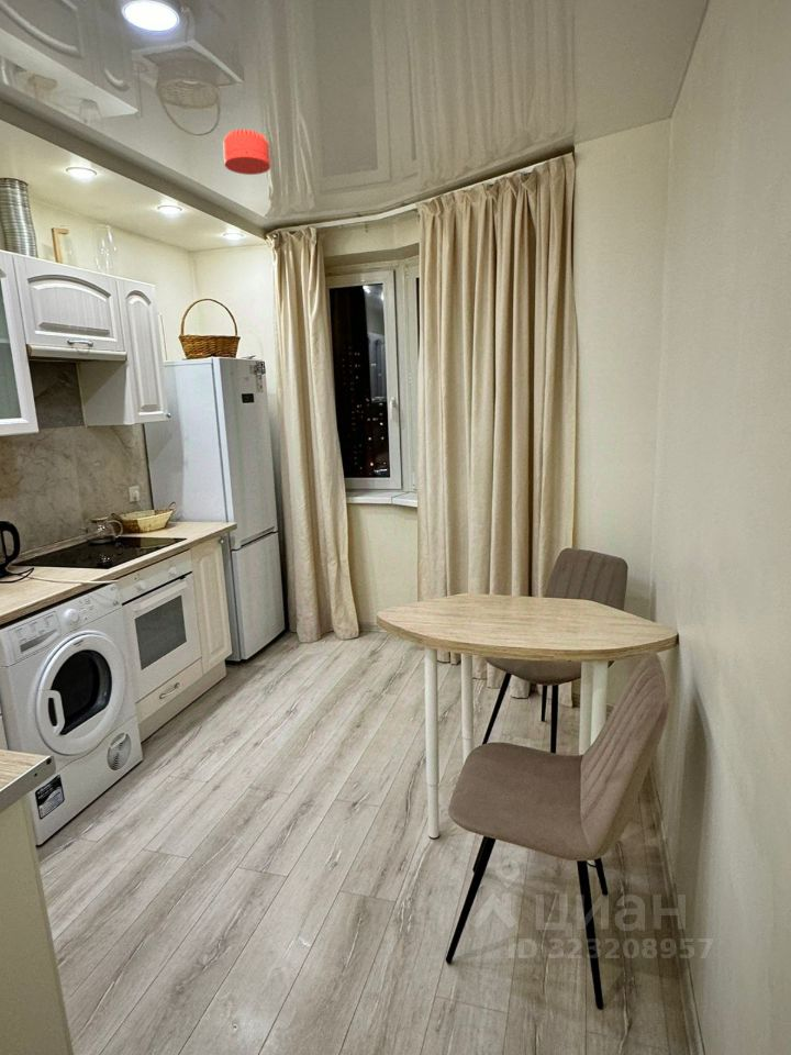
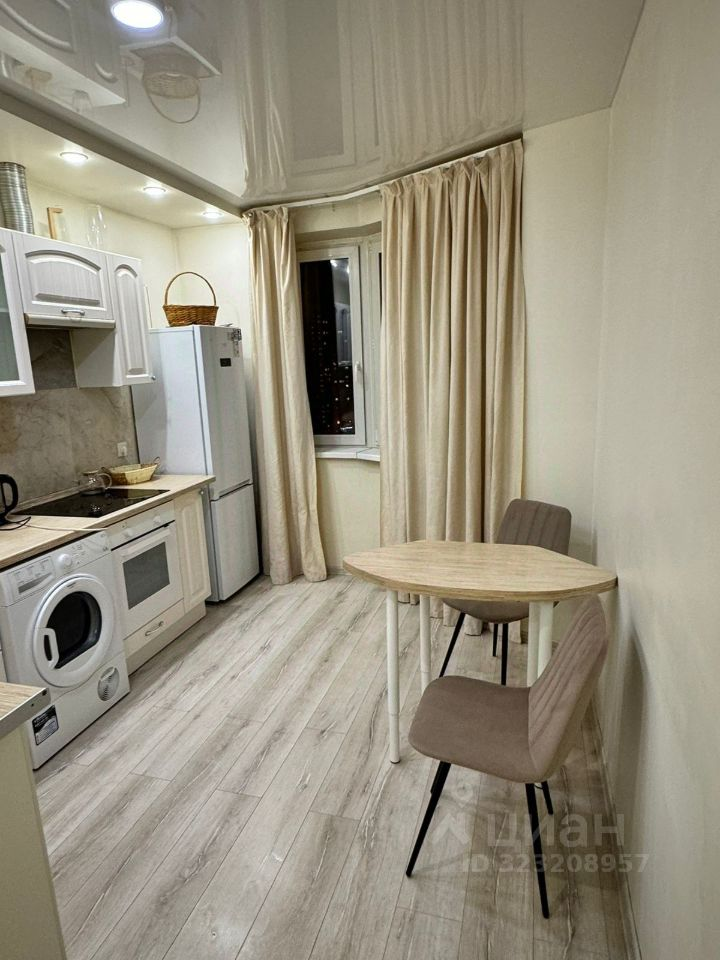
- smoke detector (246, 151)
